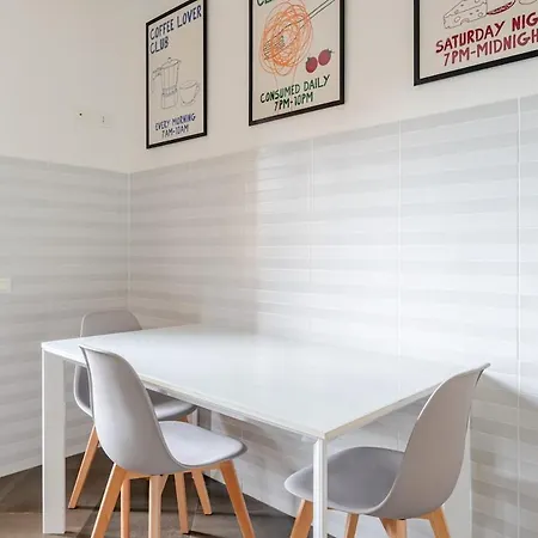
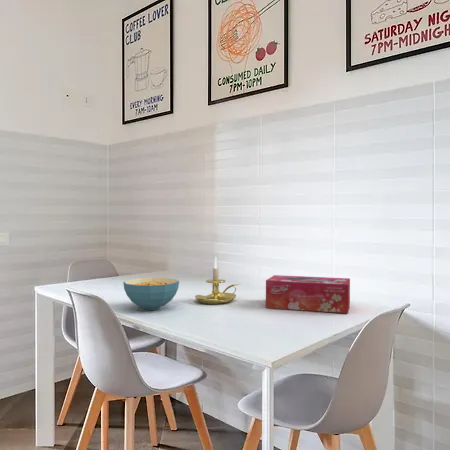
+ tissue box (308, 292)
+ cereal bowl (151, 294)
+ candle holder (218, 278)
